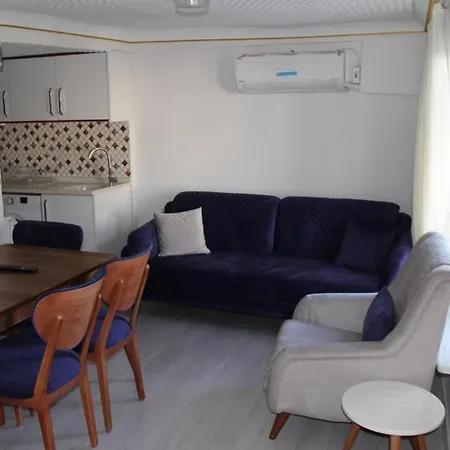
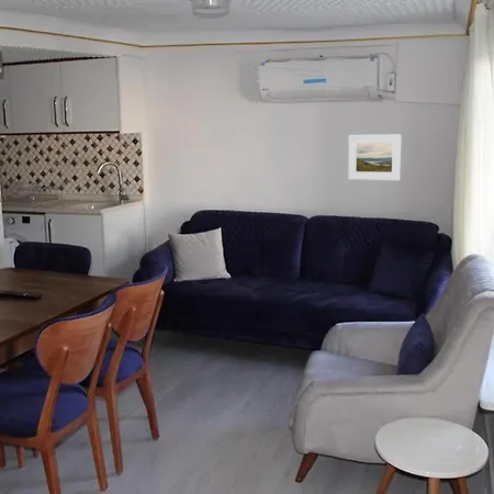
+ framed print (373, 157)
